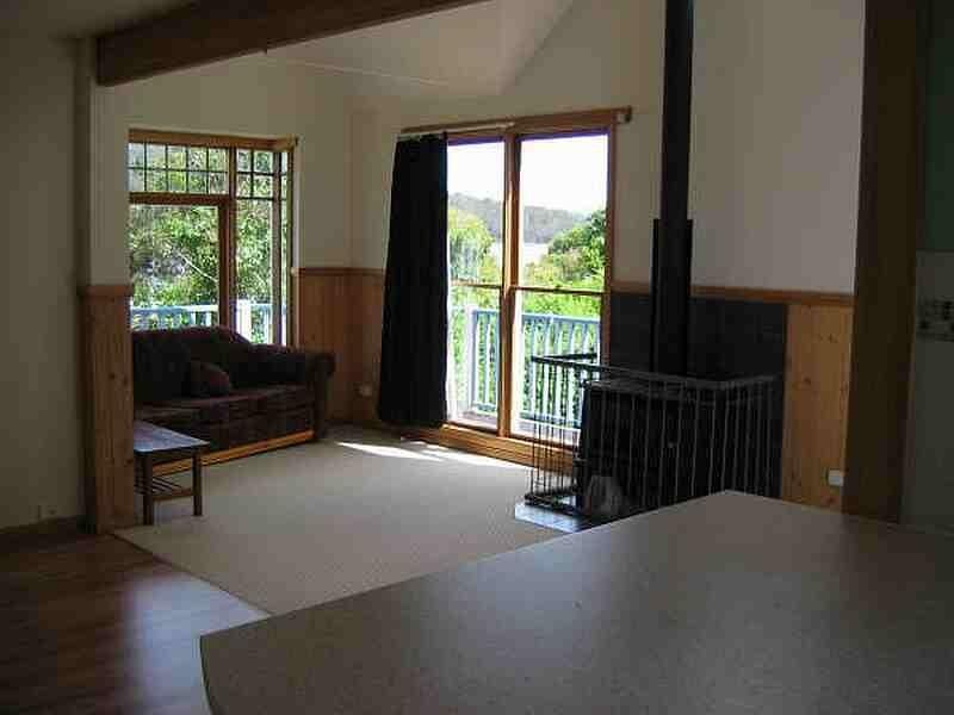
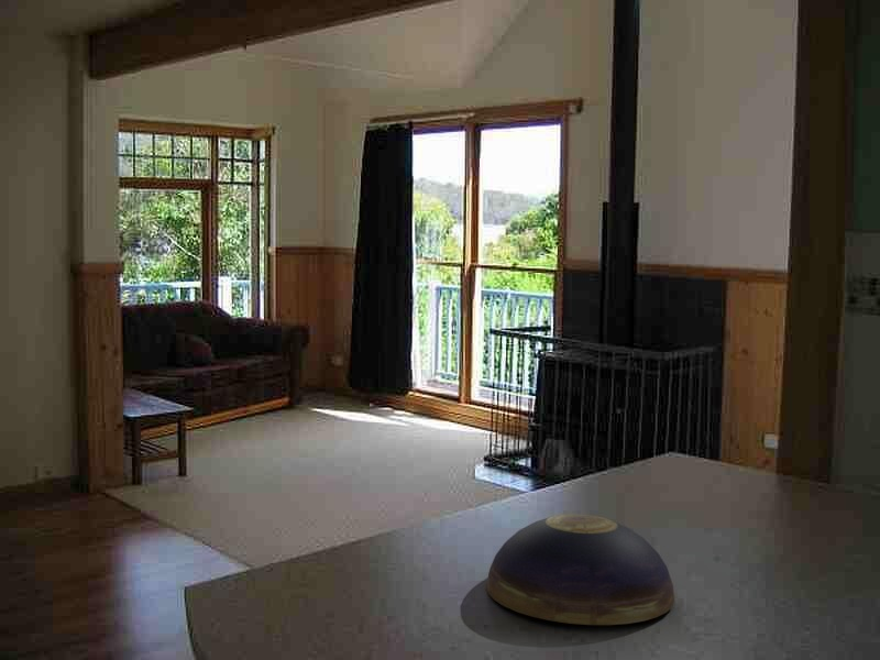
+ decorative bowl (580, 554)
